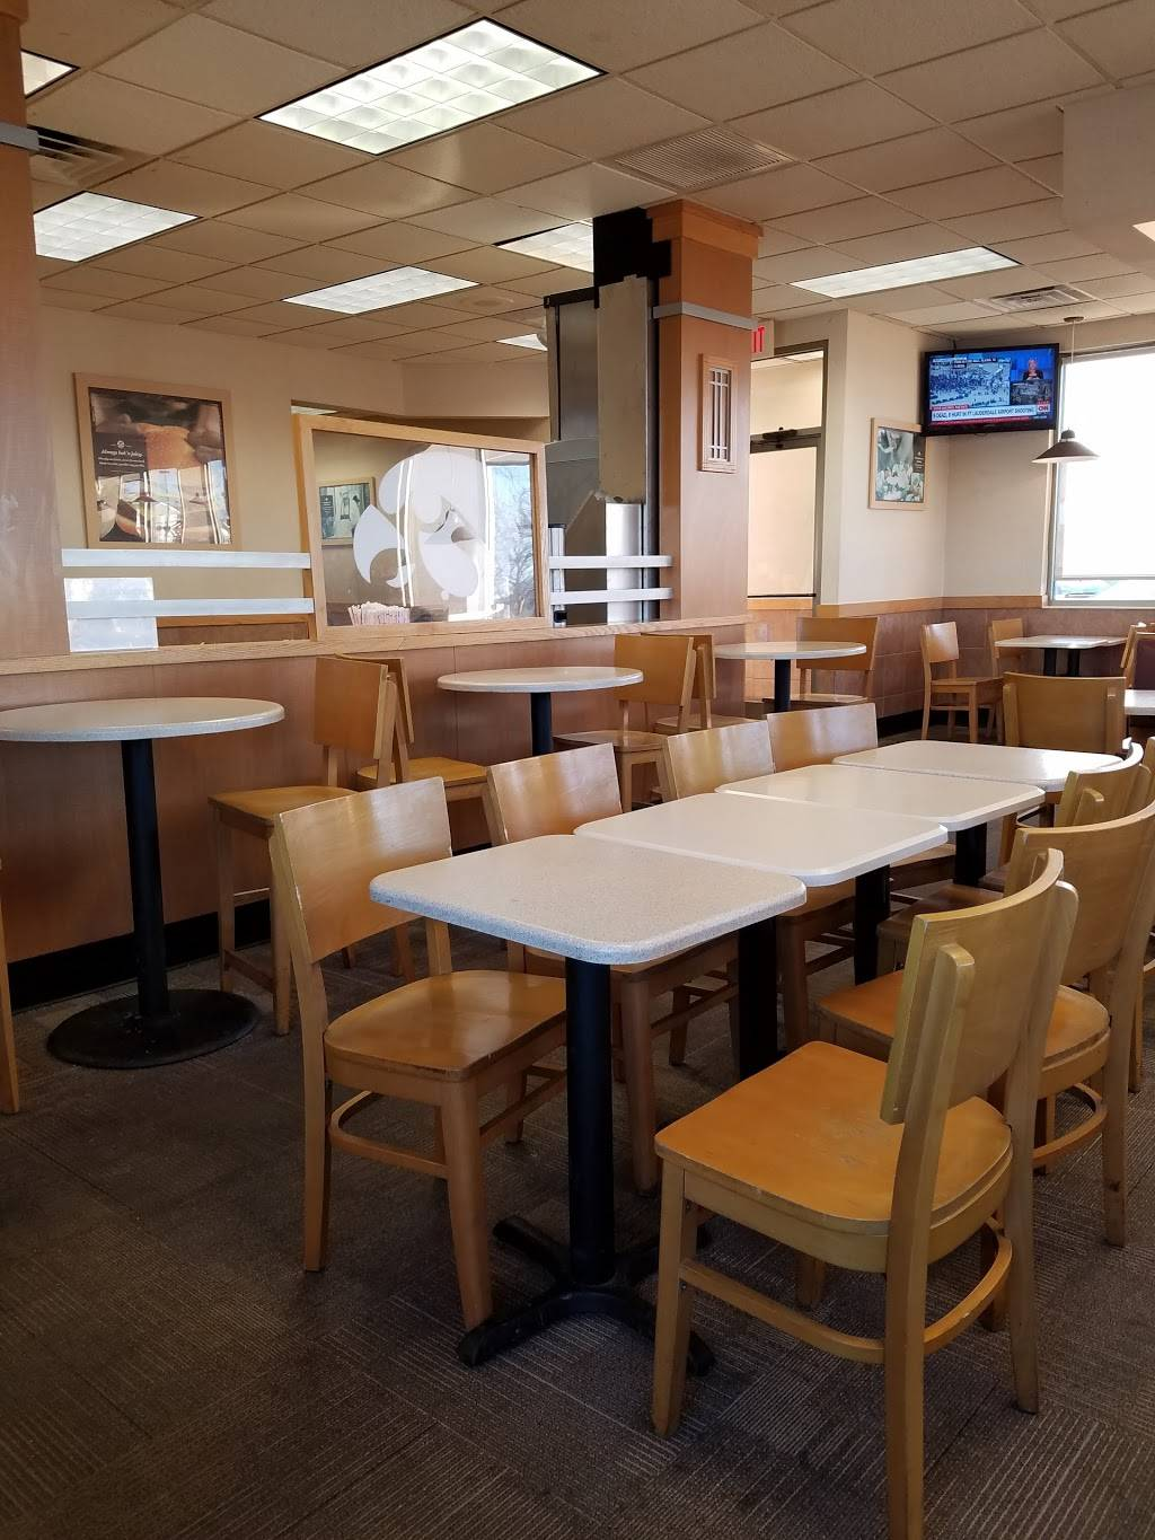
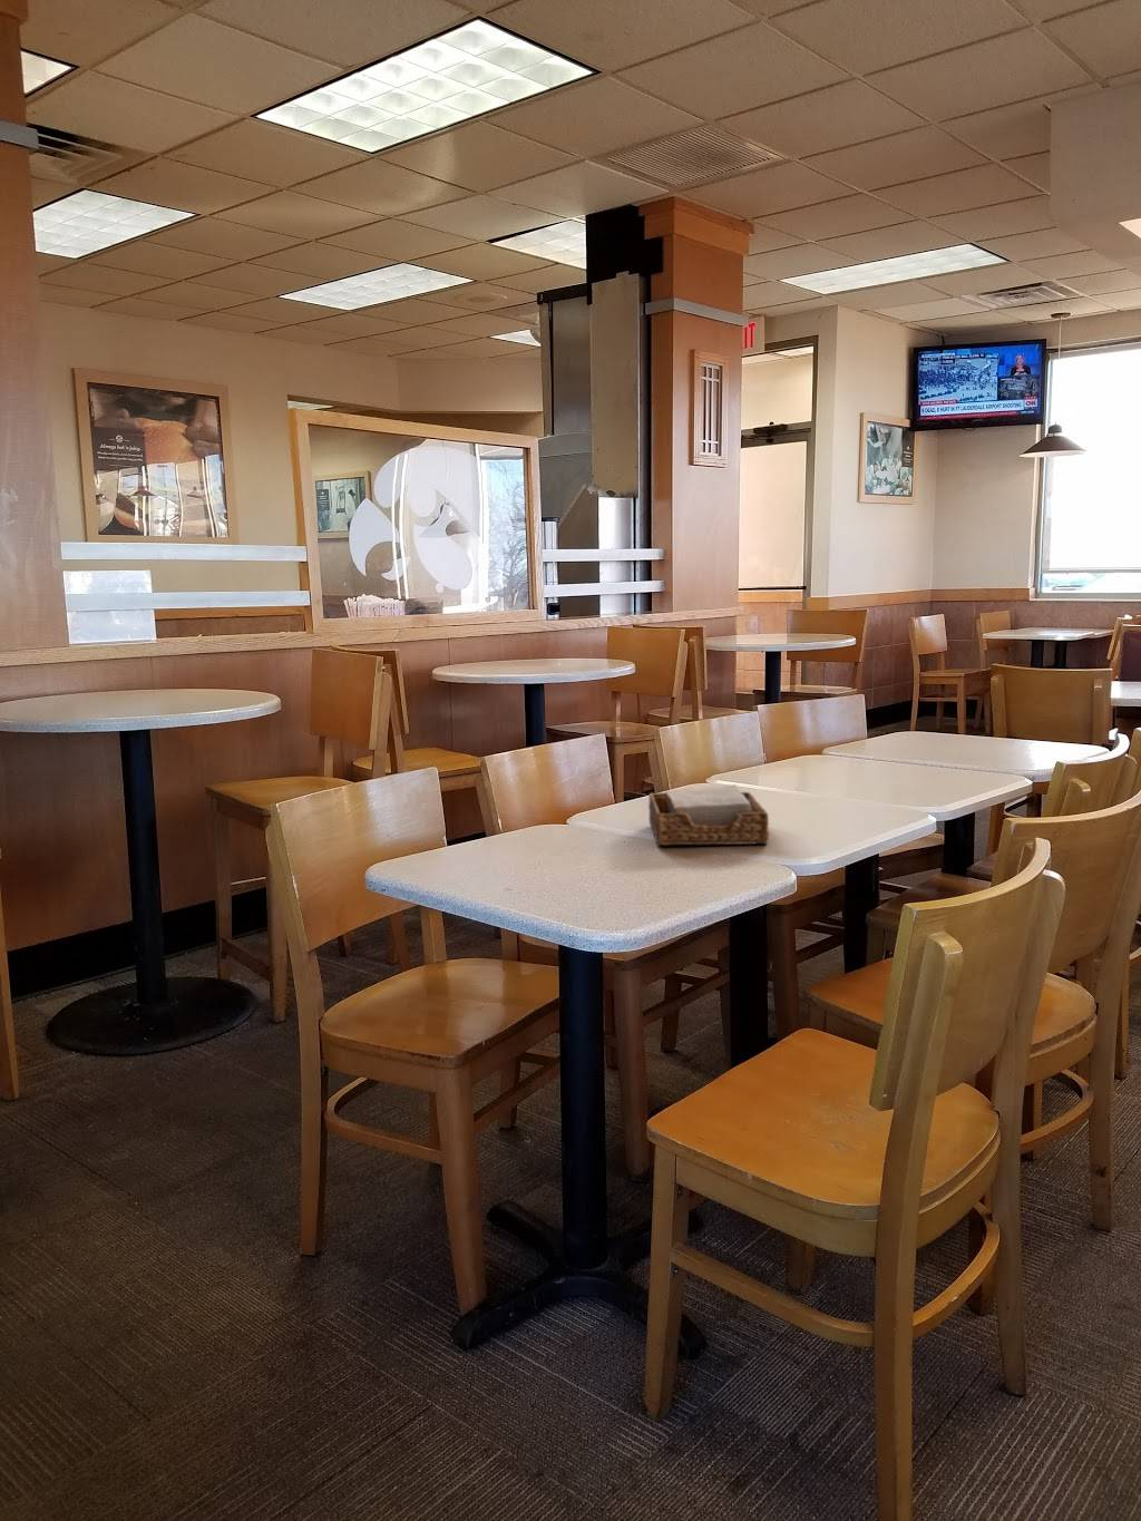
+ napkin holder (705, 813)
